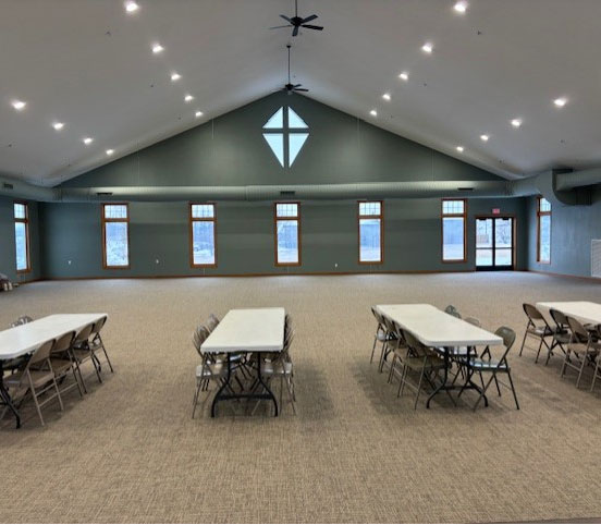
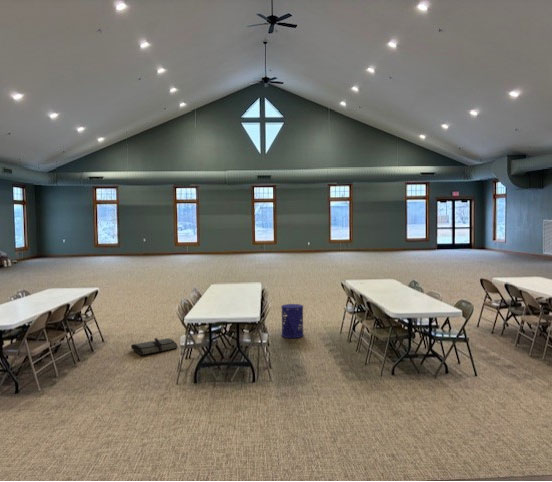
+ waste bin (292, 320)
+ tool roll (154, 343)
